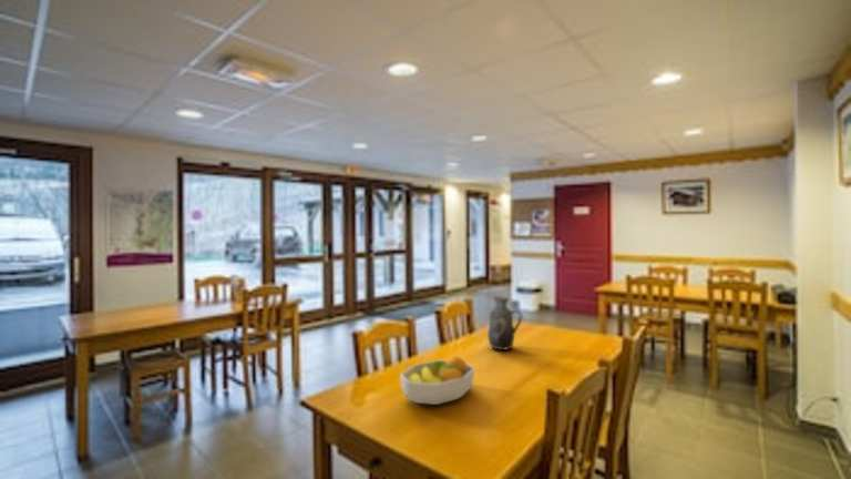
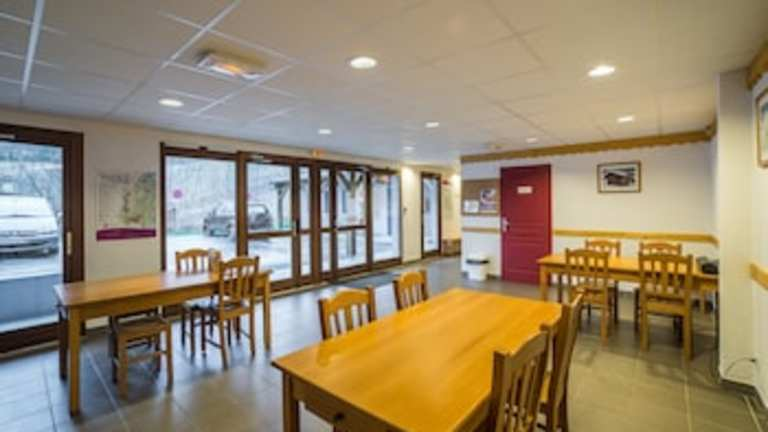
- decorative vase (504, 323)
- fruit bowl (438, 377)
